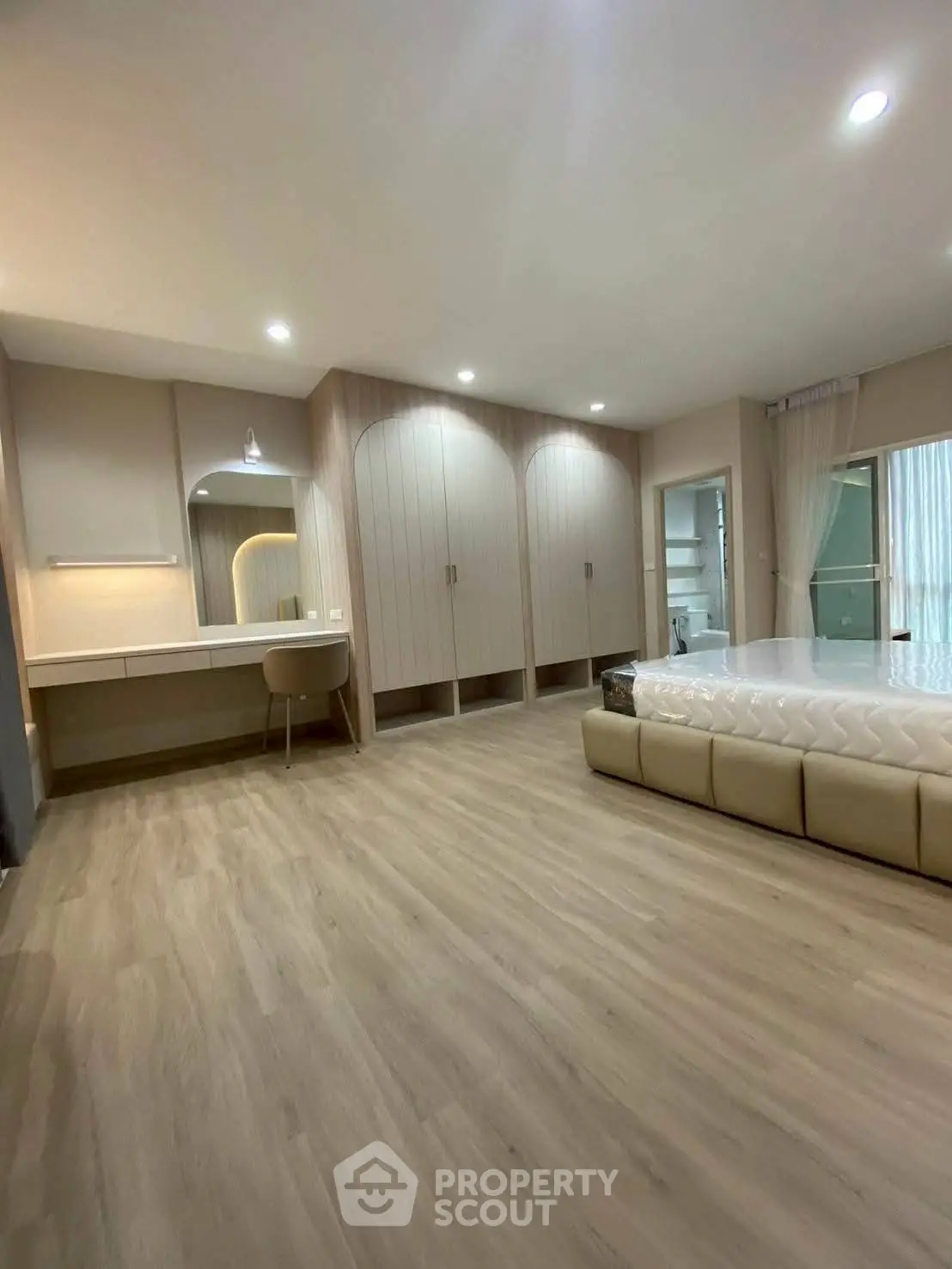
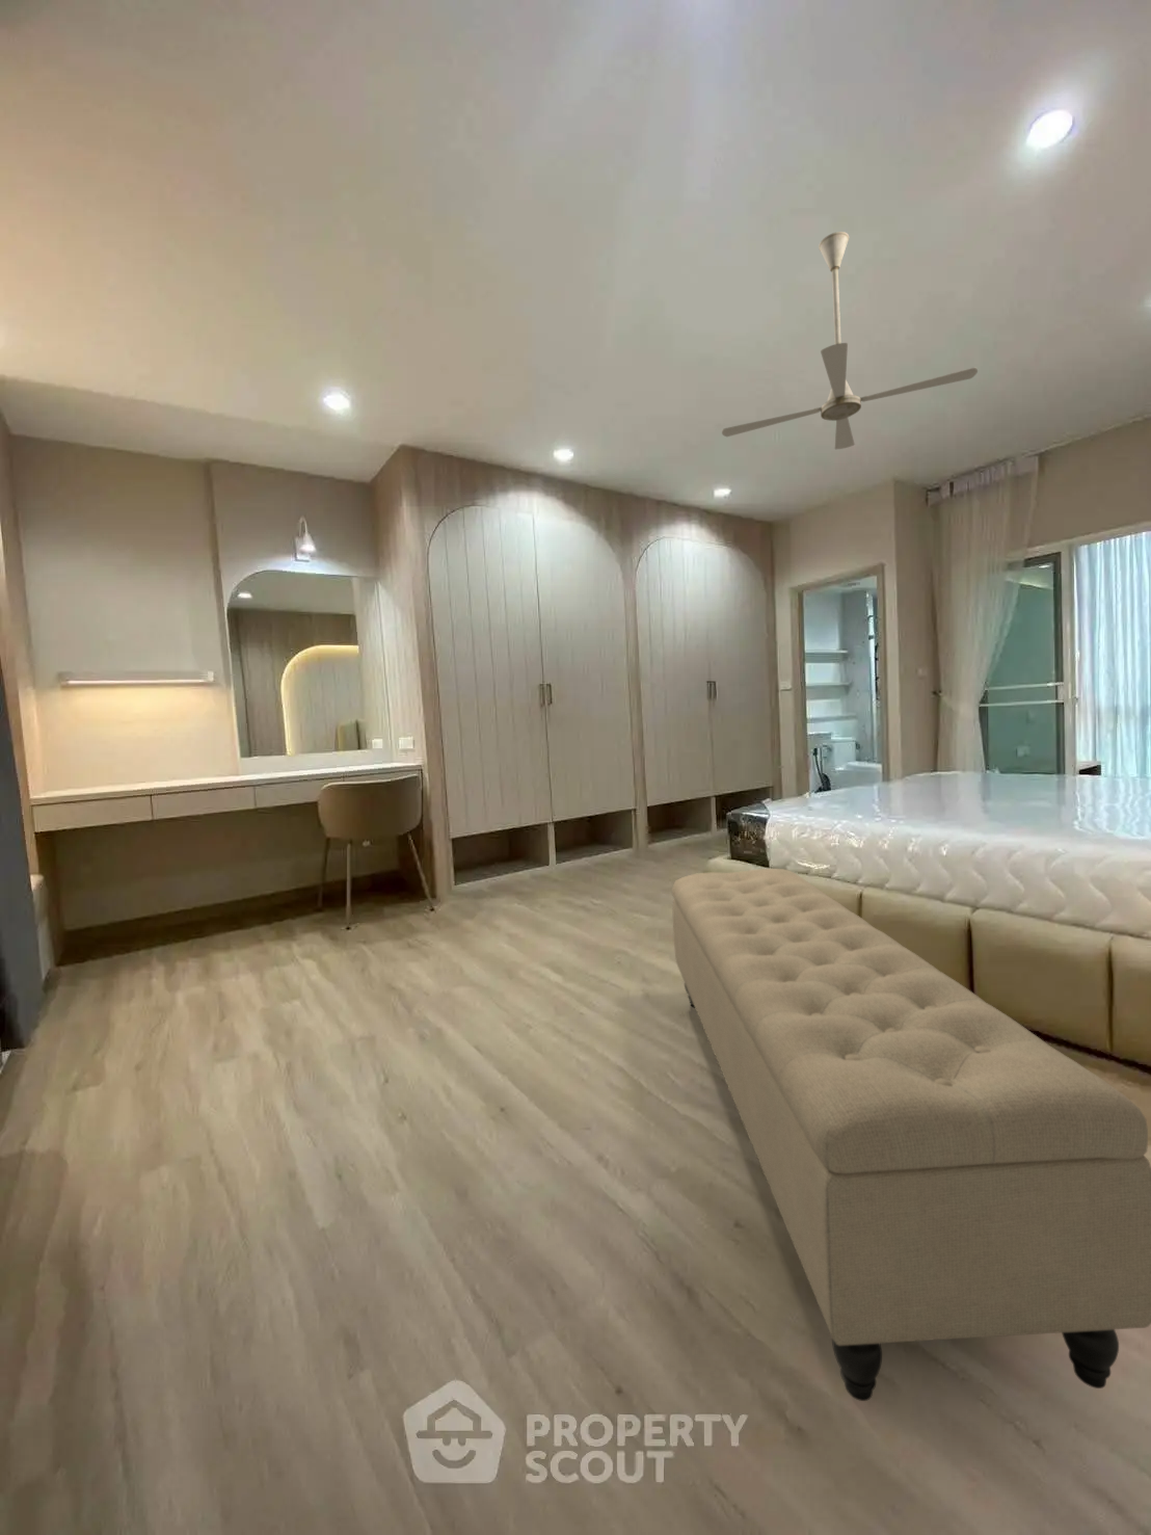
+ bench (805, 1022)
+ ceiling fan (838, 328)
